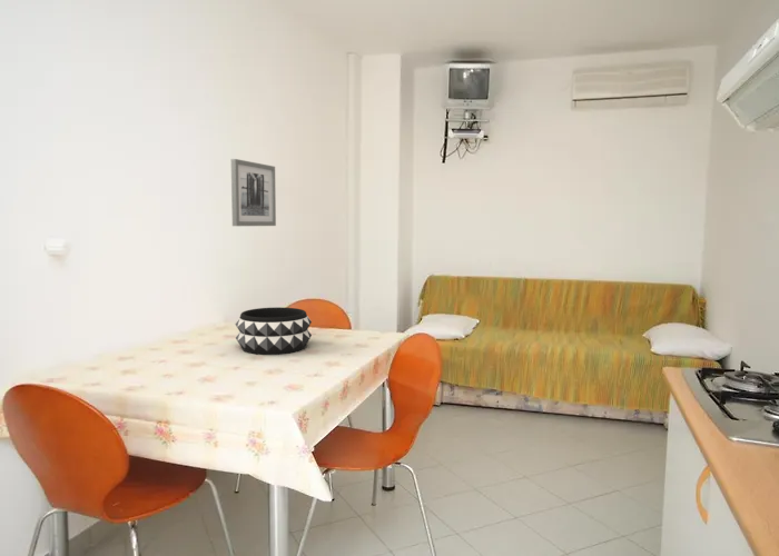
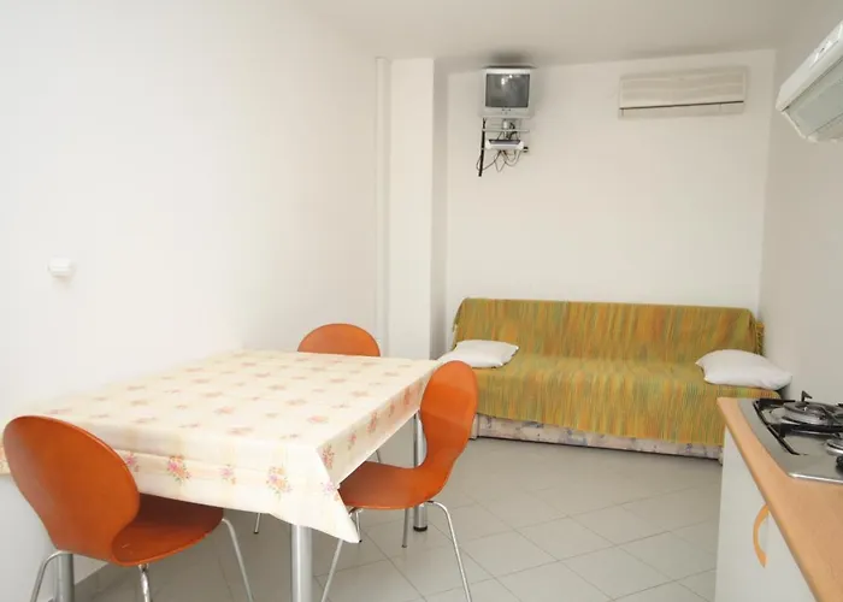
- wall art (255, 195)
- decorative bowl (274, 329)
